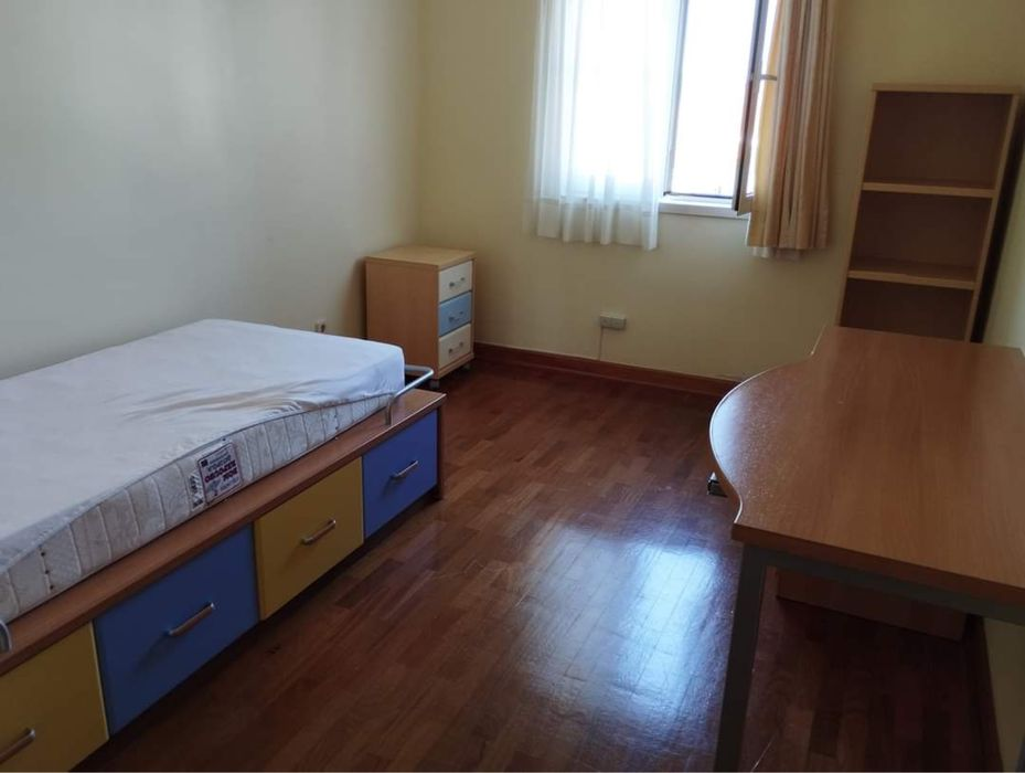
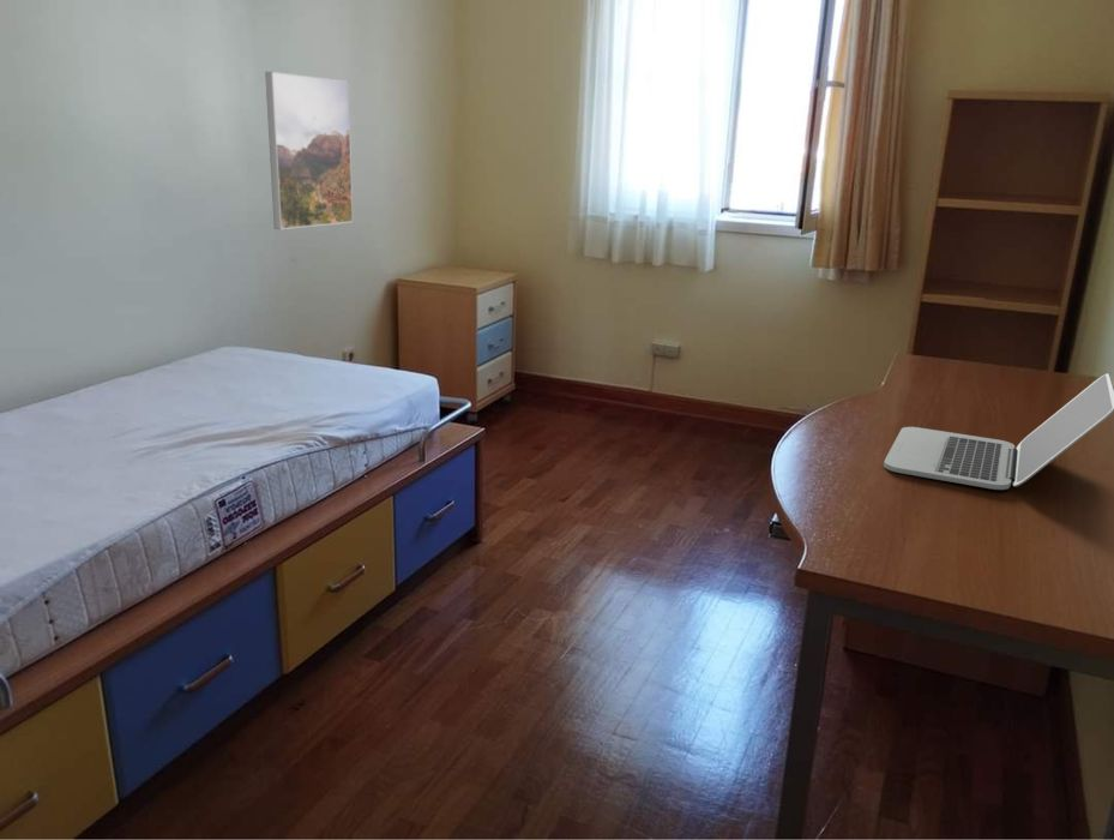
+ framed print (312, 152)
+ laptop (996, 439)
